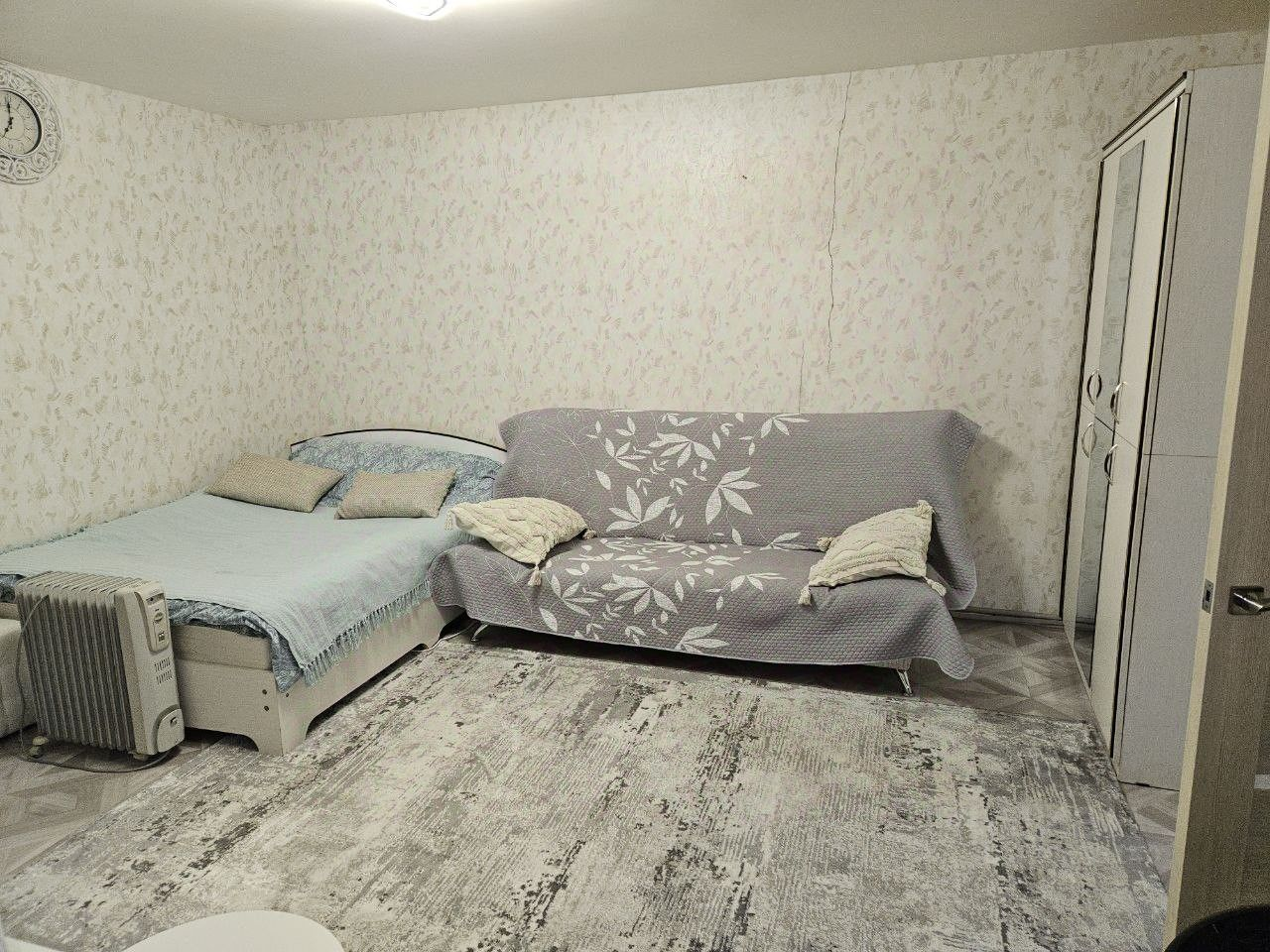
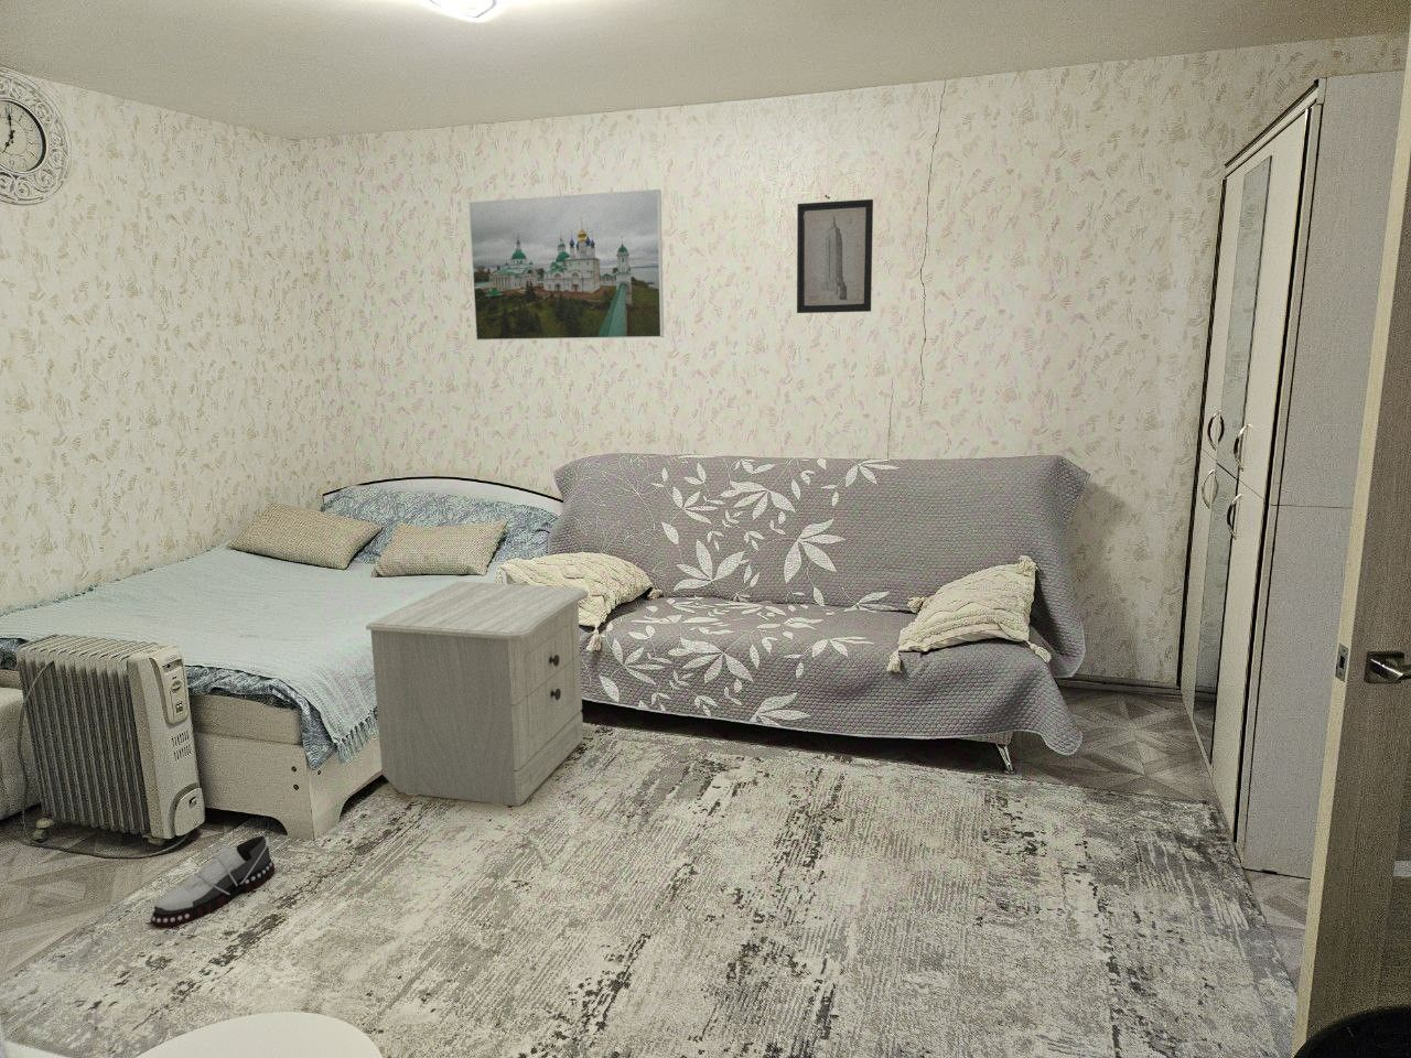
+ wall art (833, 257)
+ nightstand (491, 687)
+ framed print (564, 268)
+ shoe (213, 875)
